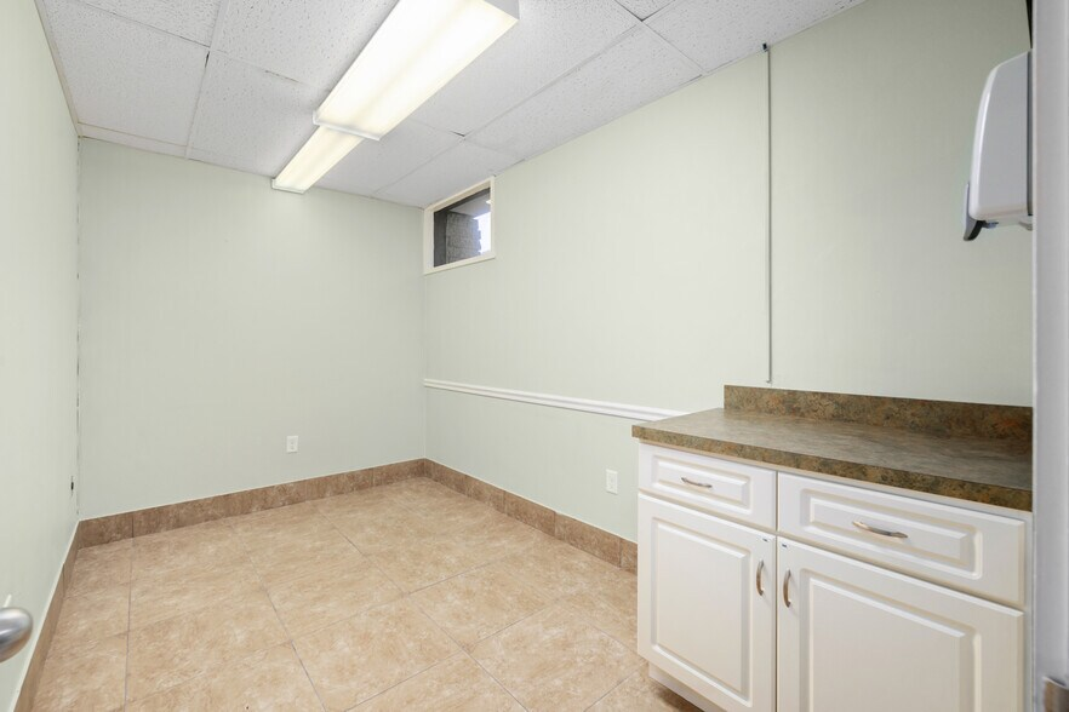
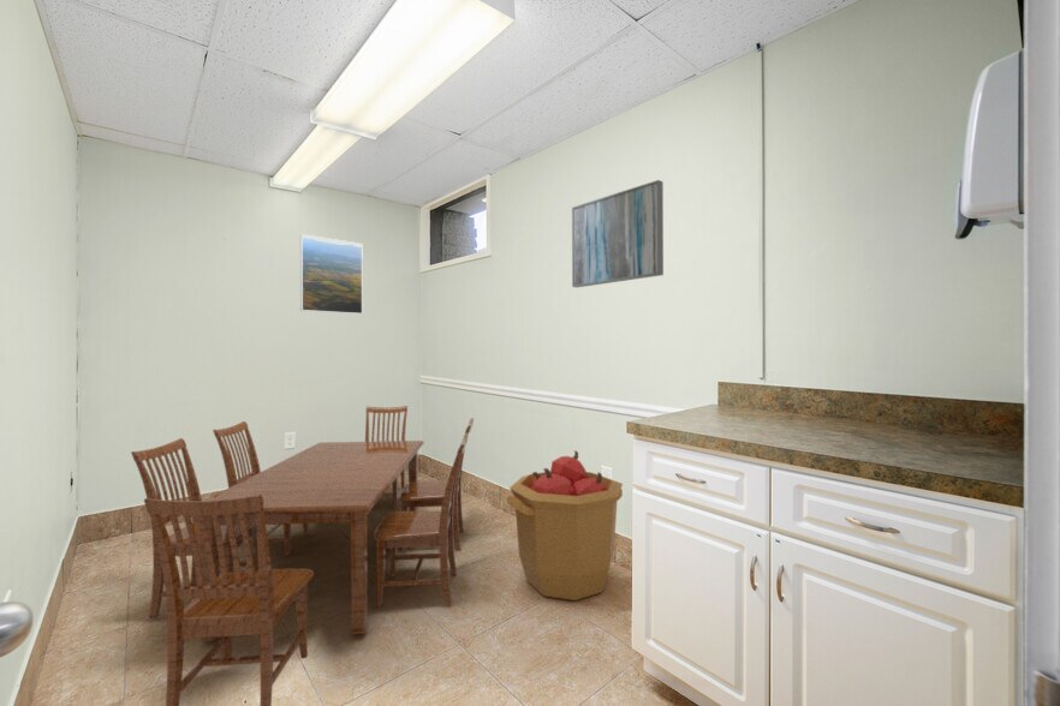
+ trash can (566, 519)
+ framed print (332, 275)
+ wall art (613, 238)
+ dining set (338, 497)
